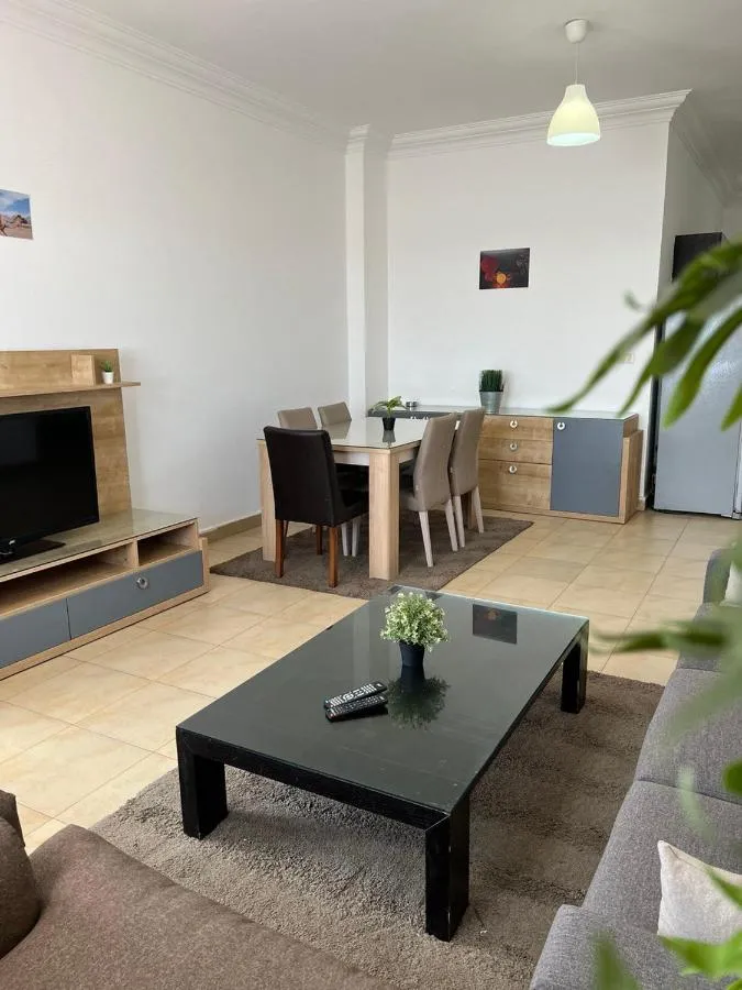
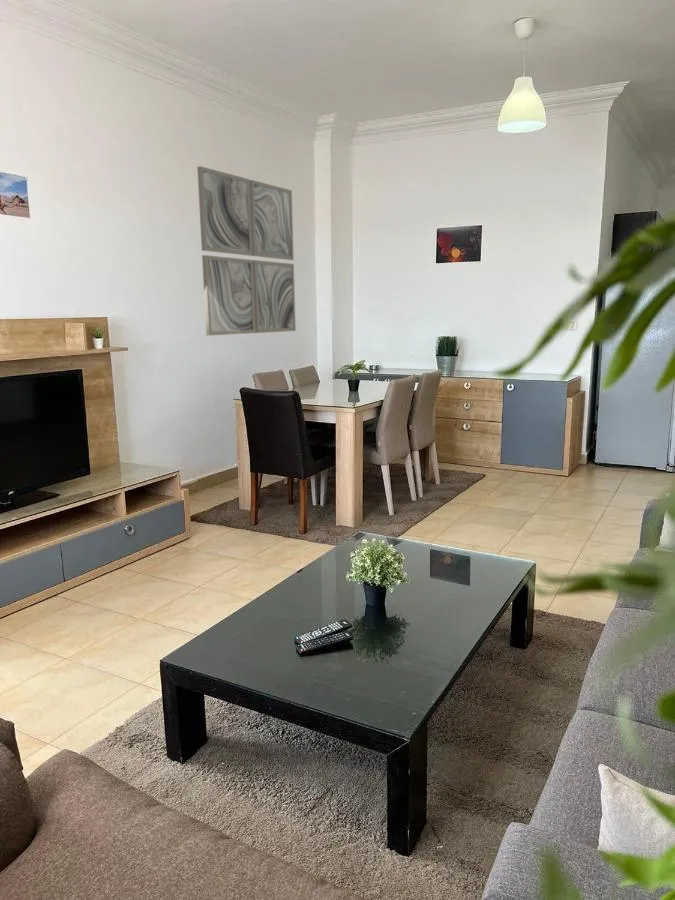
+ wall art (251, 255)
